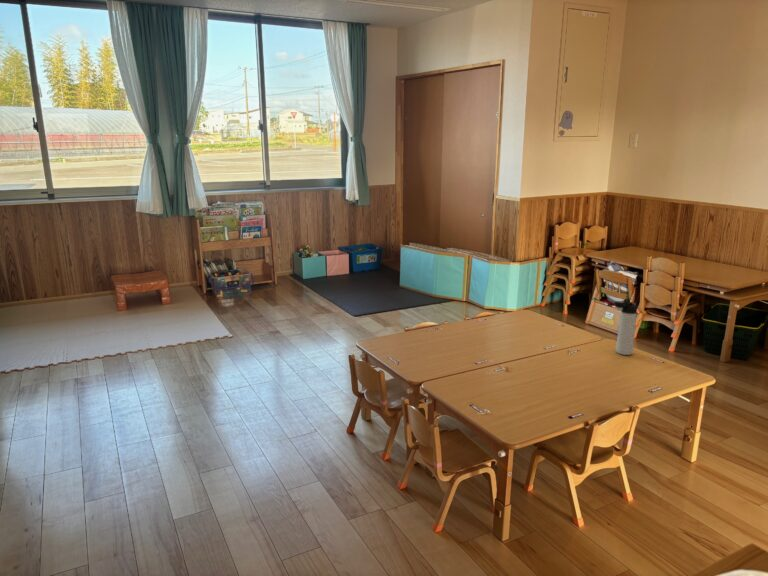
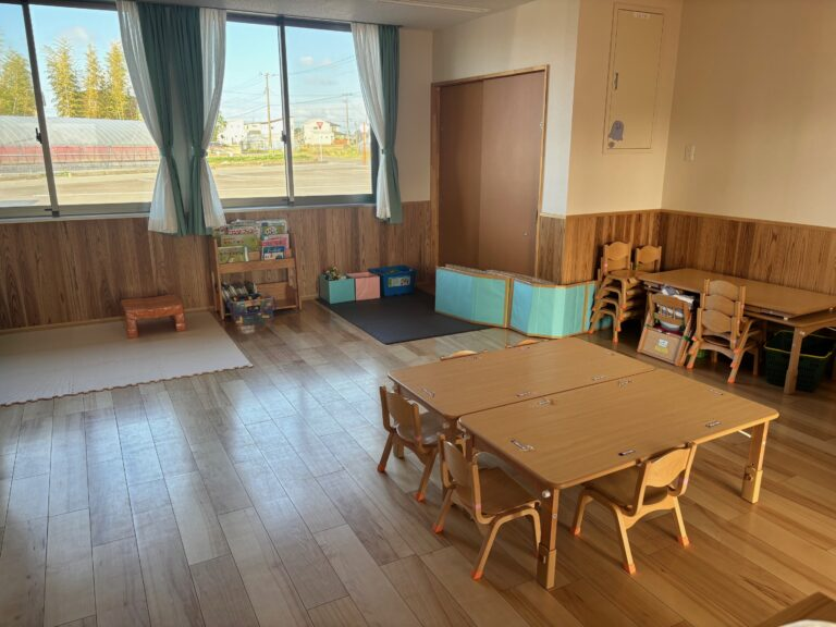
- thermos bottle (623, 327)
